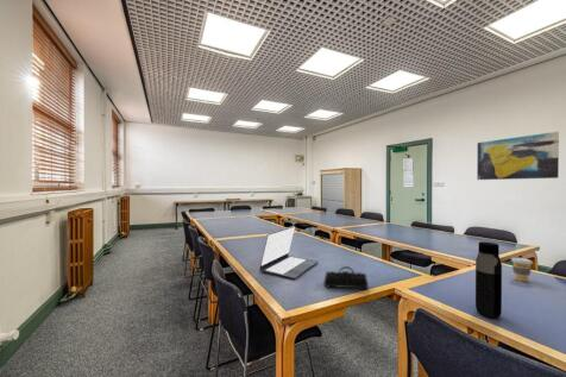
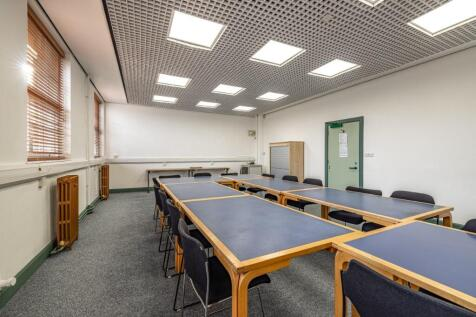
- pencil case (345, 276)
- laptop (289, 247)
- wall art (512, 158)
- water bottle (488, 278)
- coffee cup (521, 269)
